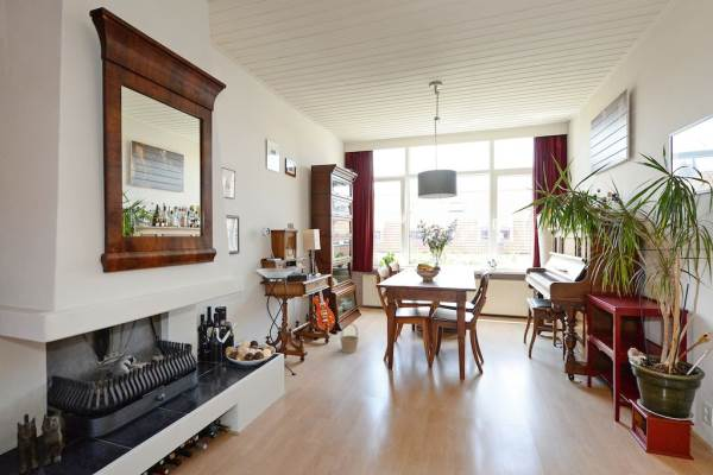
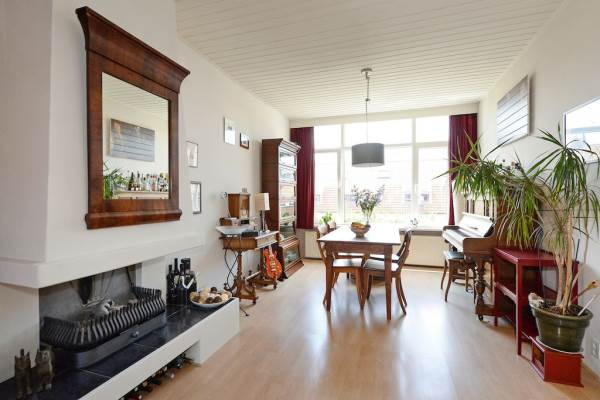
- basket (349, 336)
